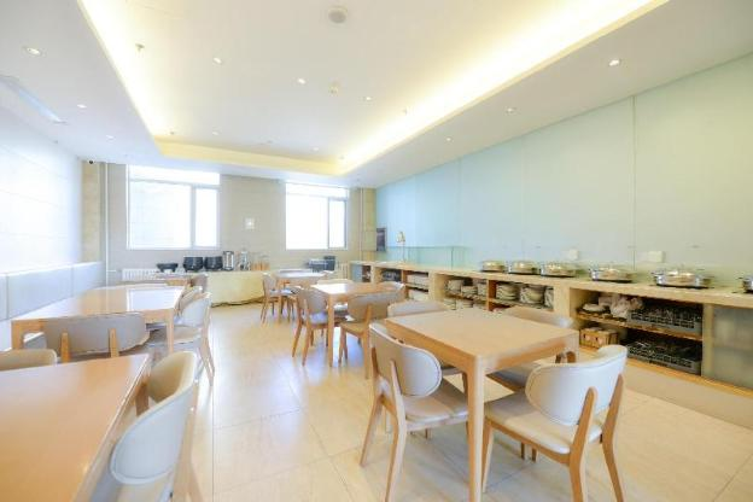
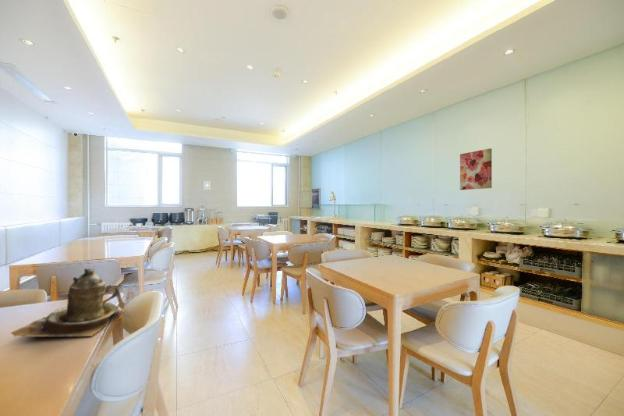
+ wall art (475, 170)
+ teapot (77, 296)
